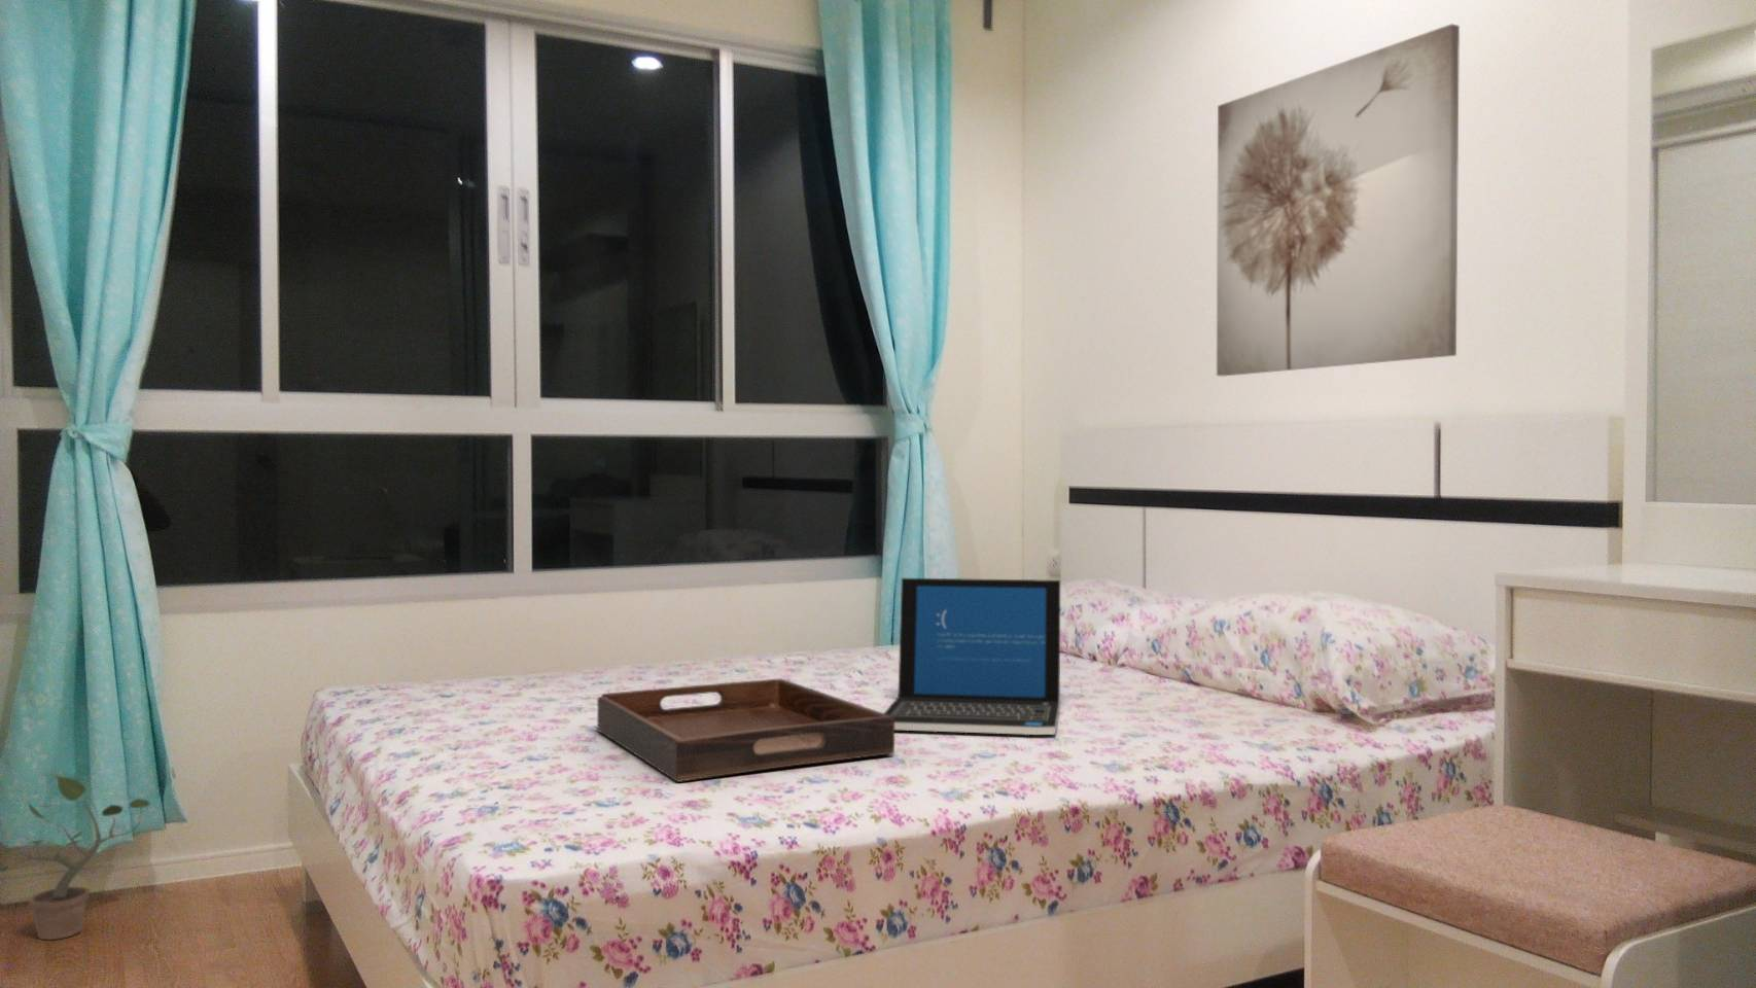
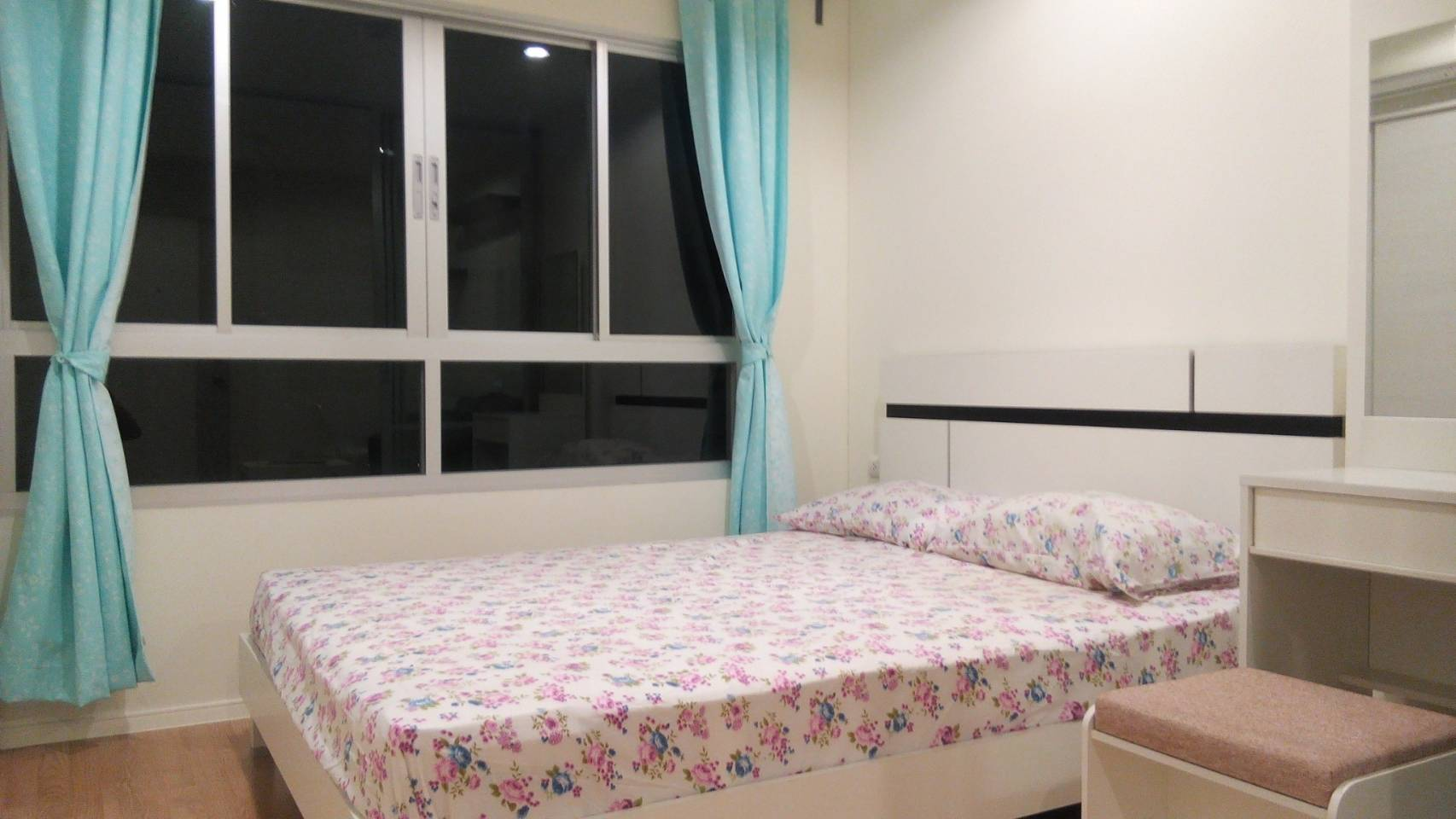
- potted plant (70, 857)
- serving tray (736, 723)
- laptop (973, 651)
- wall art (1324, 218)
